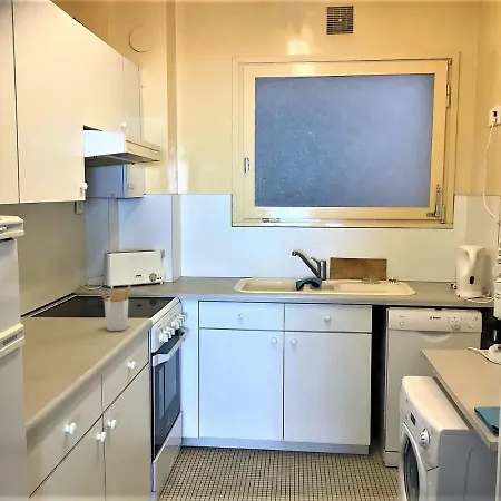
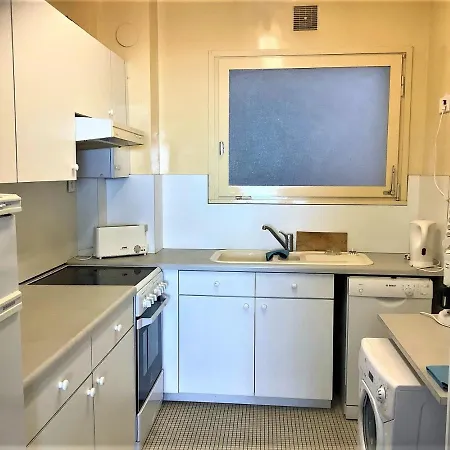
- utensil holder (117, 307)
